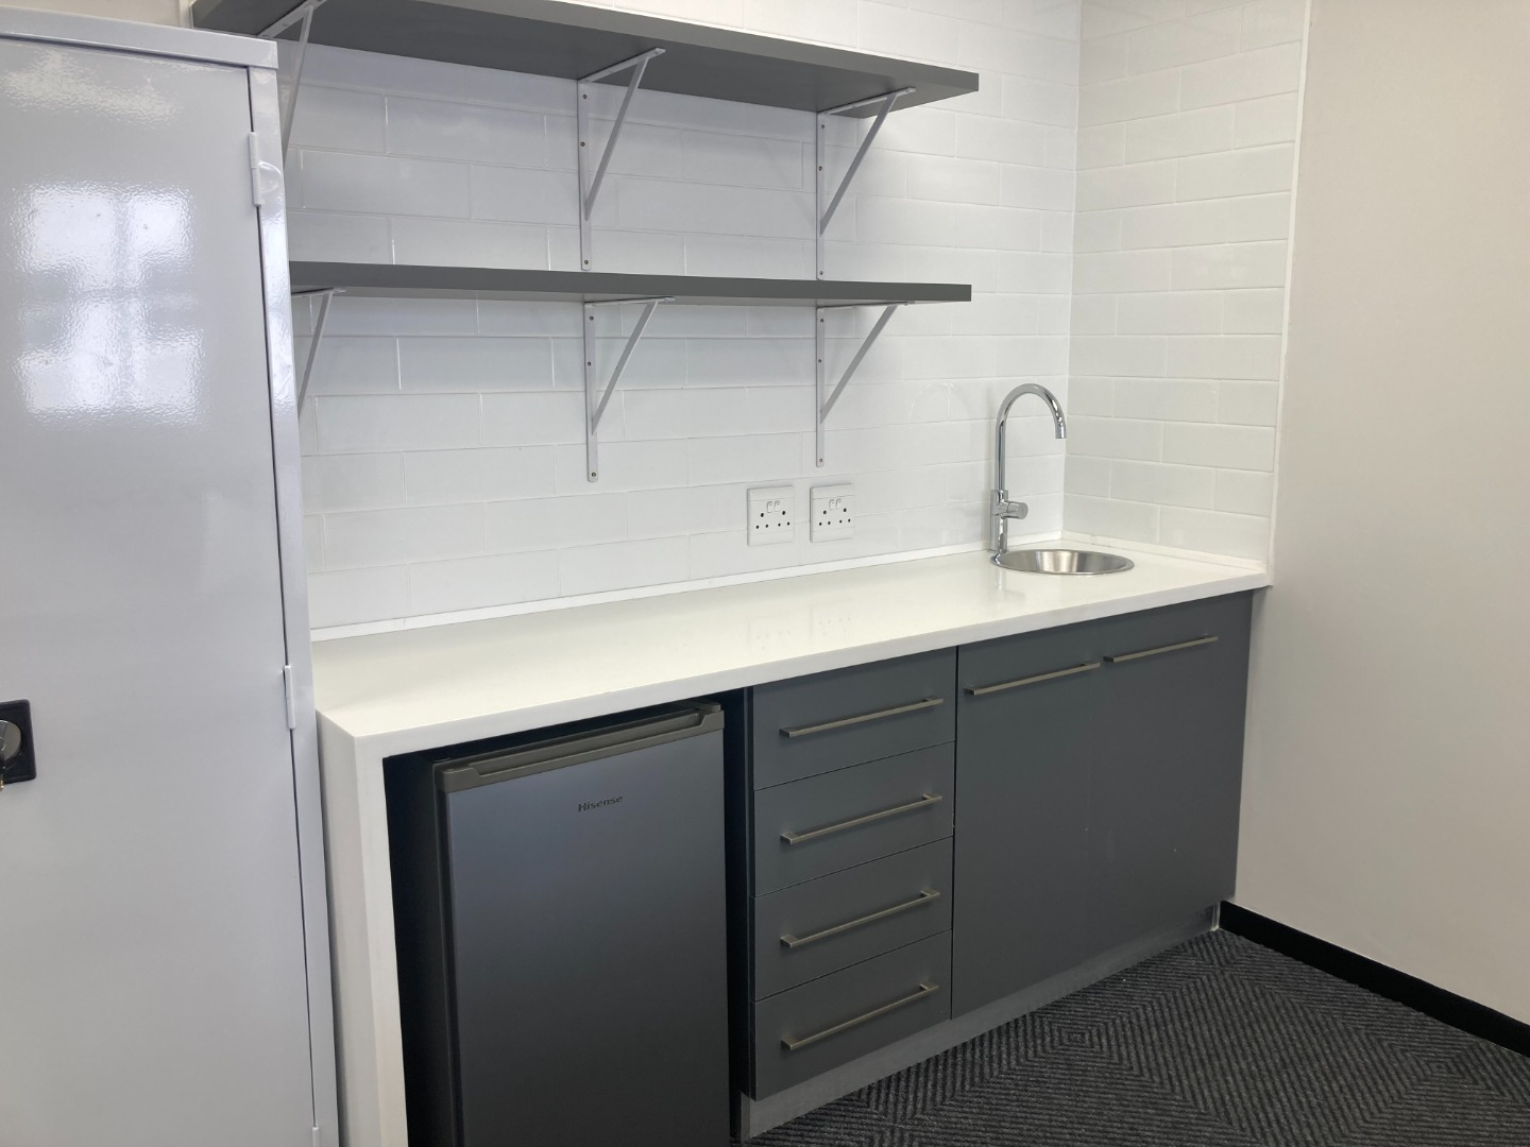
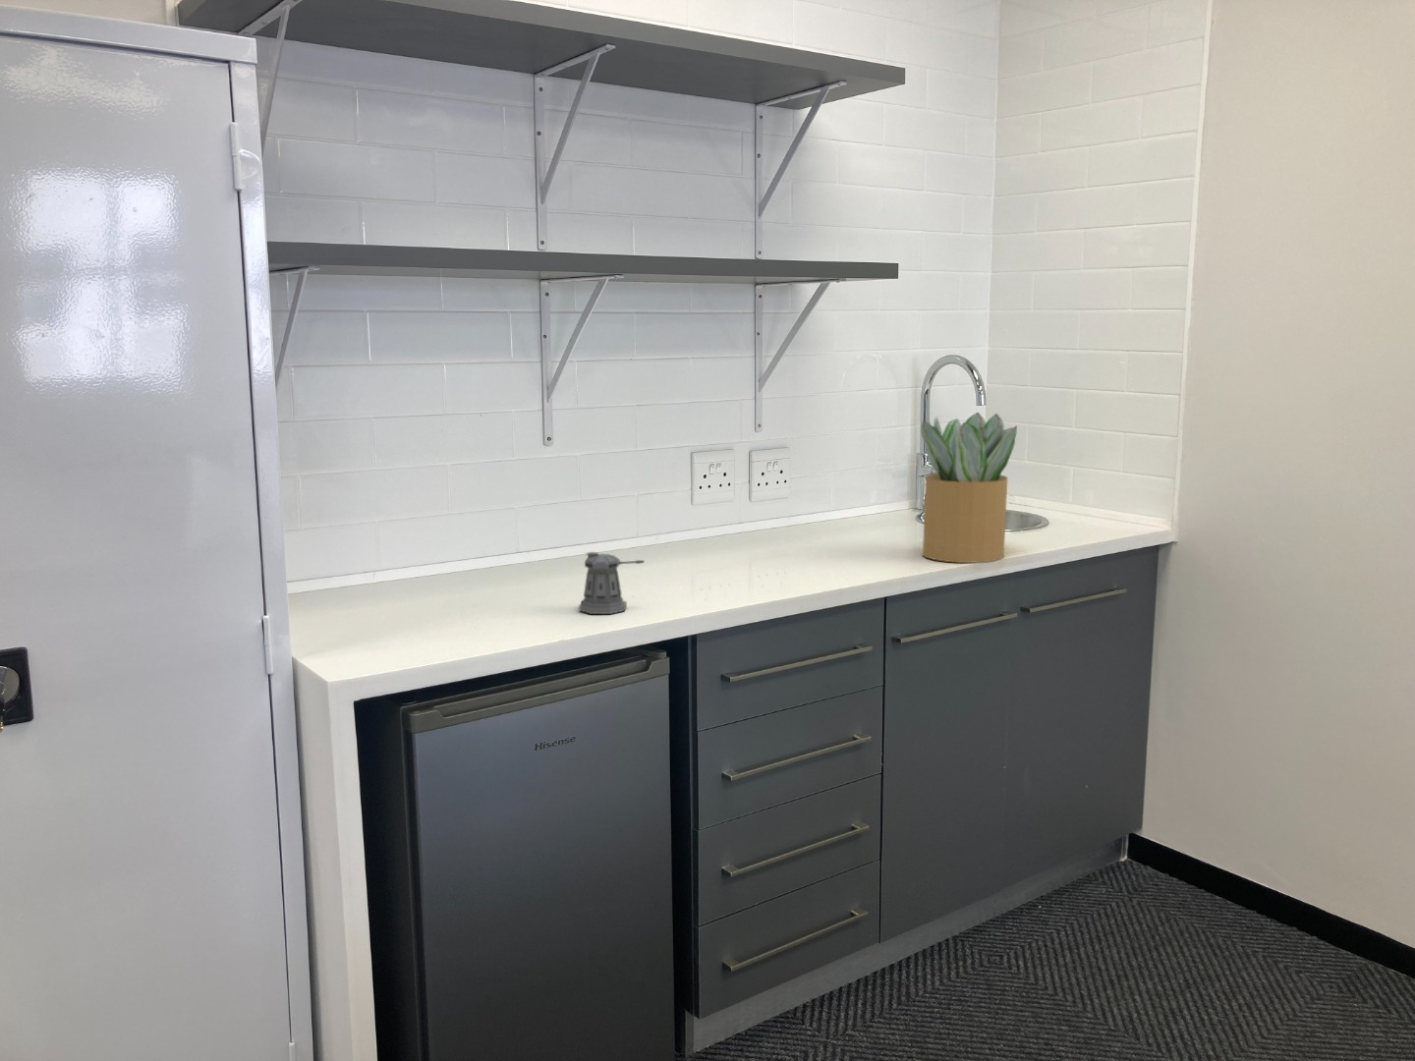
+ potted plant (960, 485)
+ pepper shaker (607, 581)
